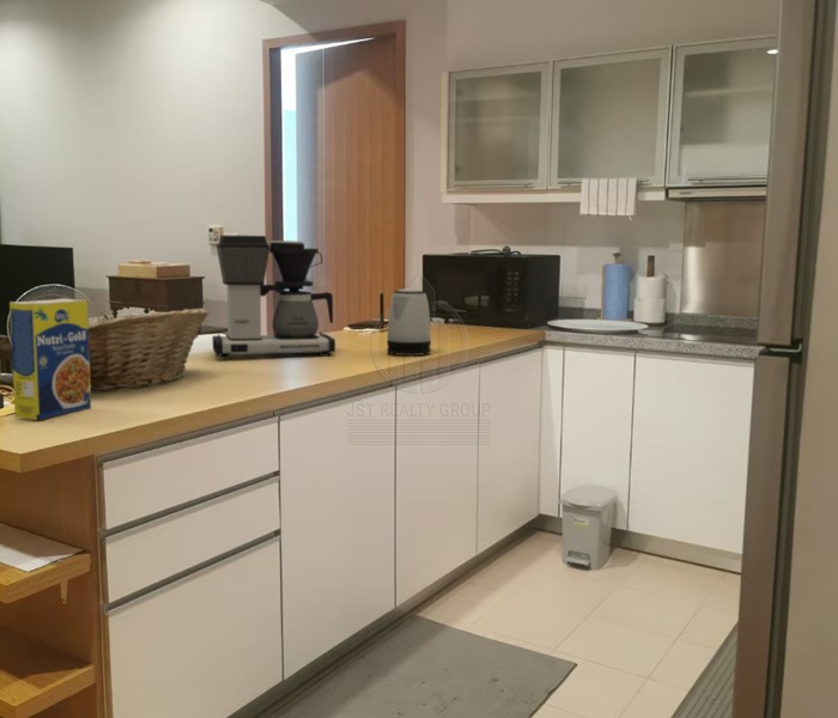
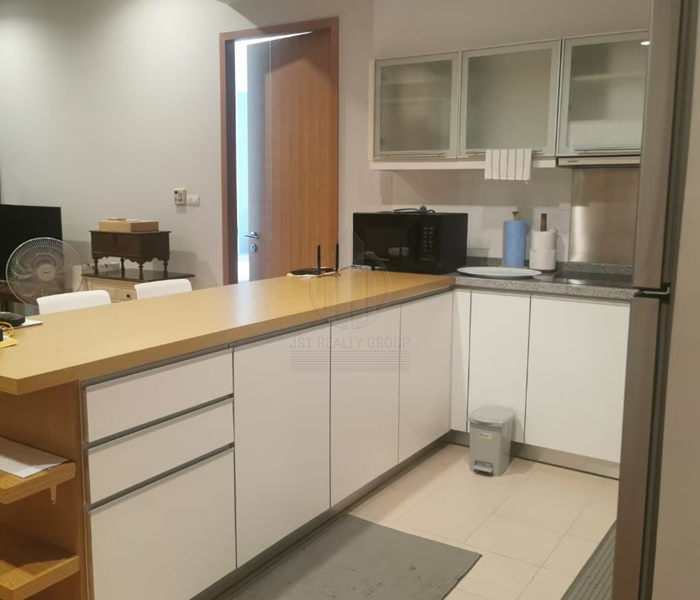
- fruit basket (126, 345)
- kettle (412, 321)
- legume (51, 357)
- coffee maker (275, 291)
